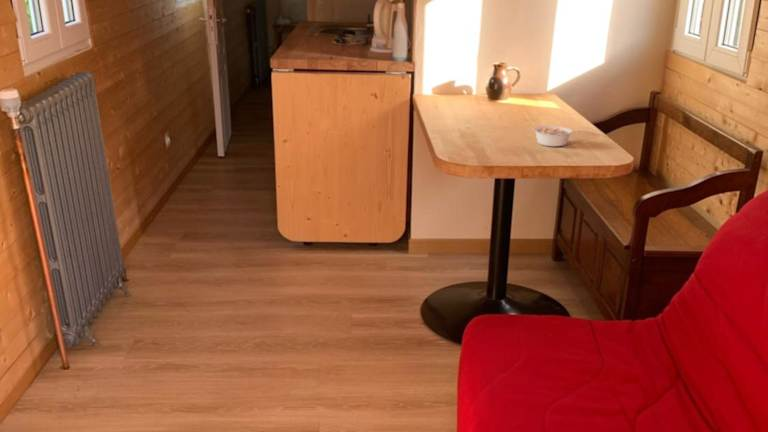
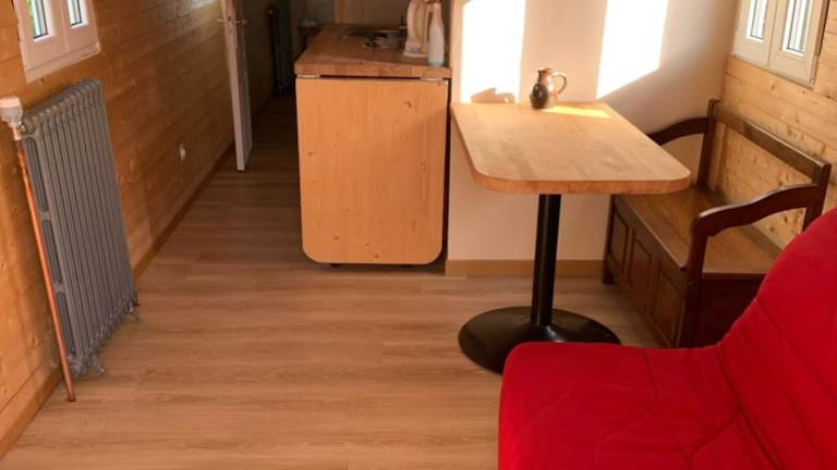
- legume (554, 135)
